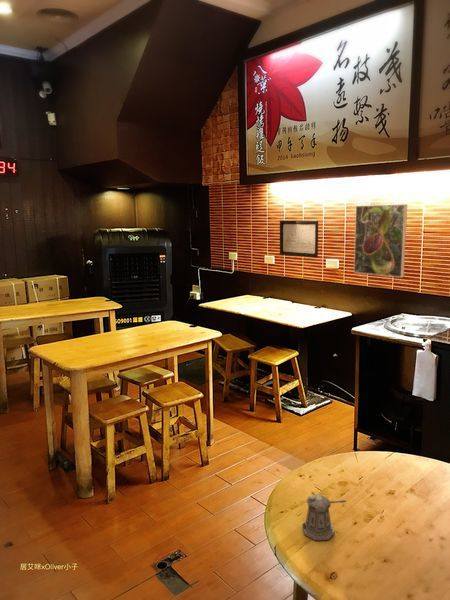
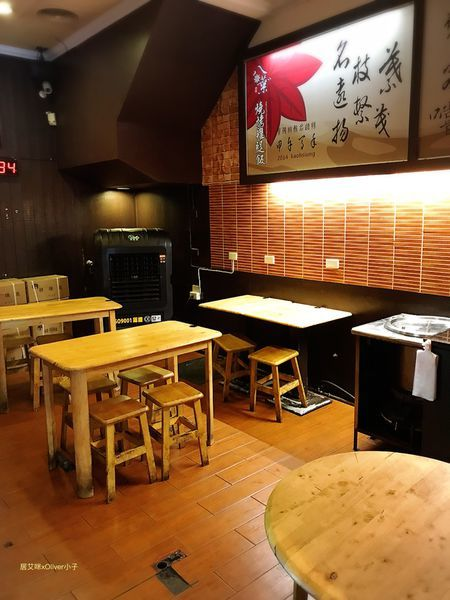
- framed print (379, 240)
- wall art (298, 238)
- pepper shaker (321, 513)
